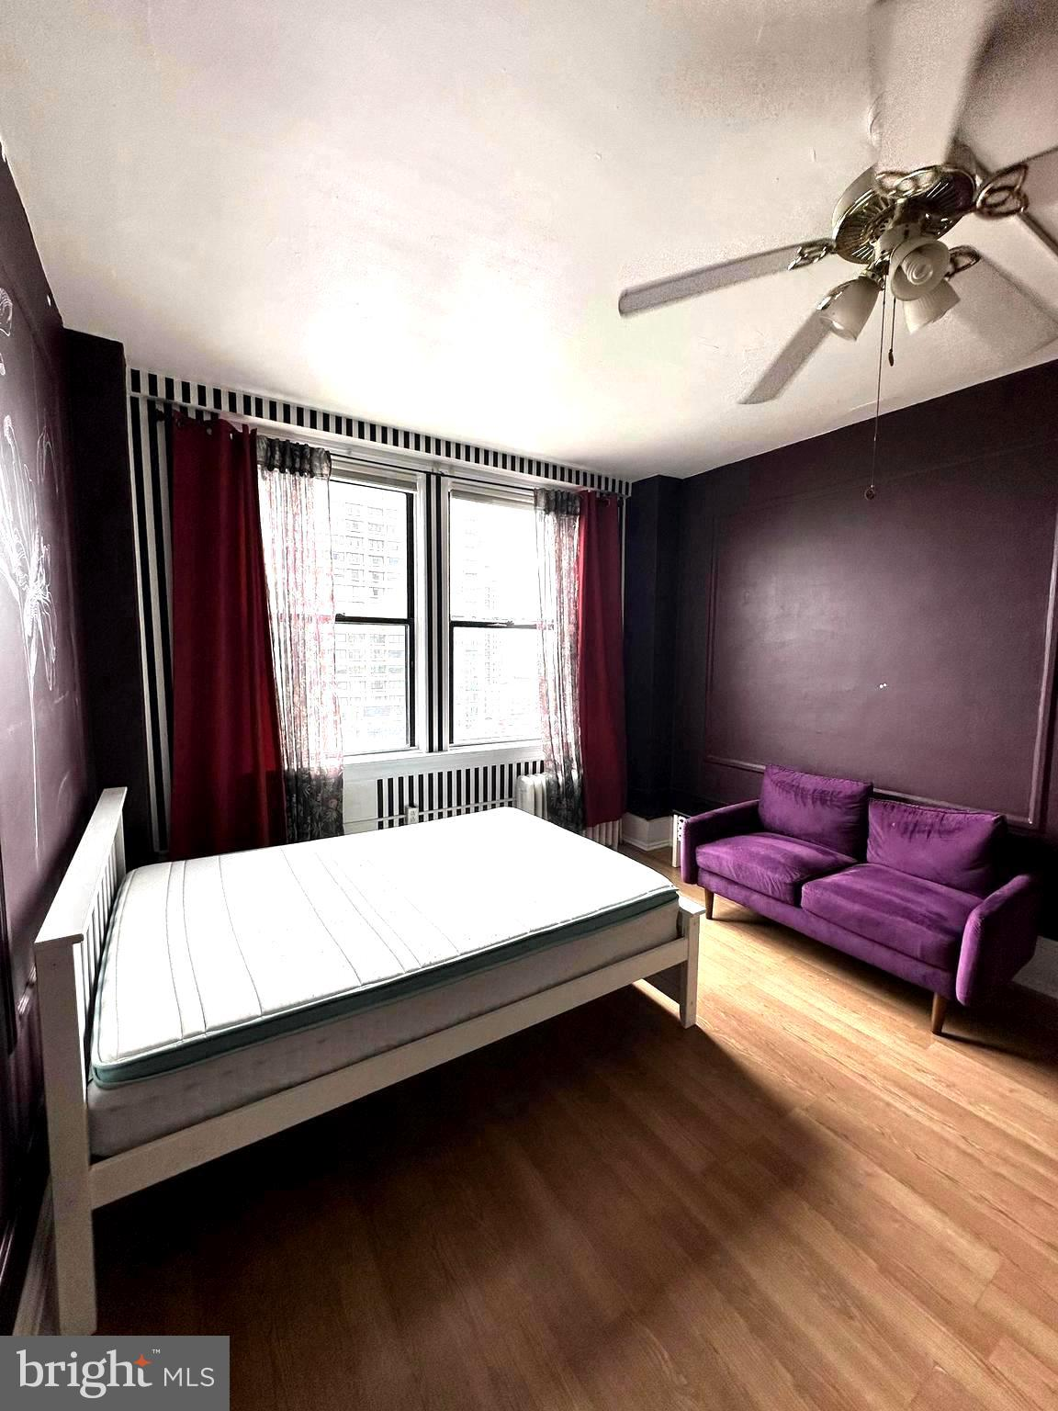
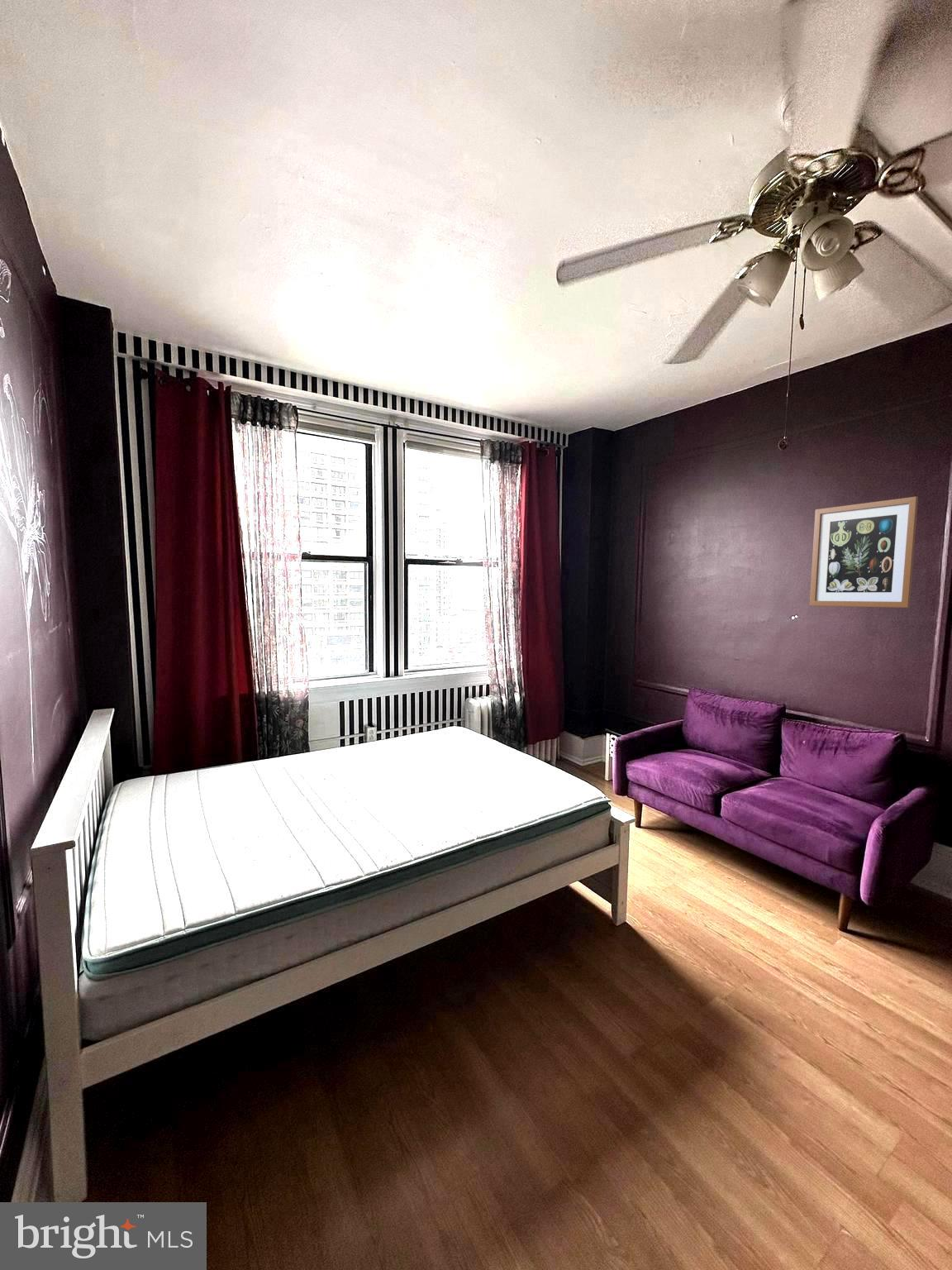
+ wall art (859, 555)
